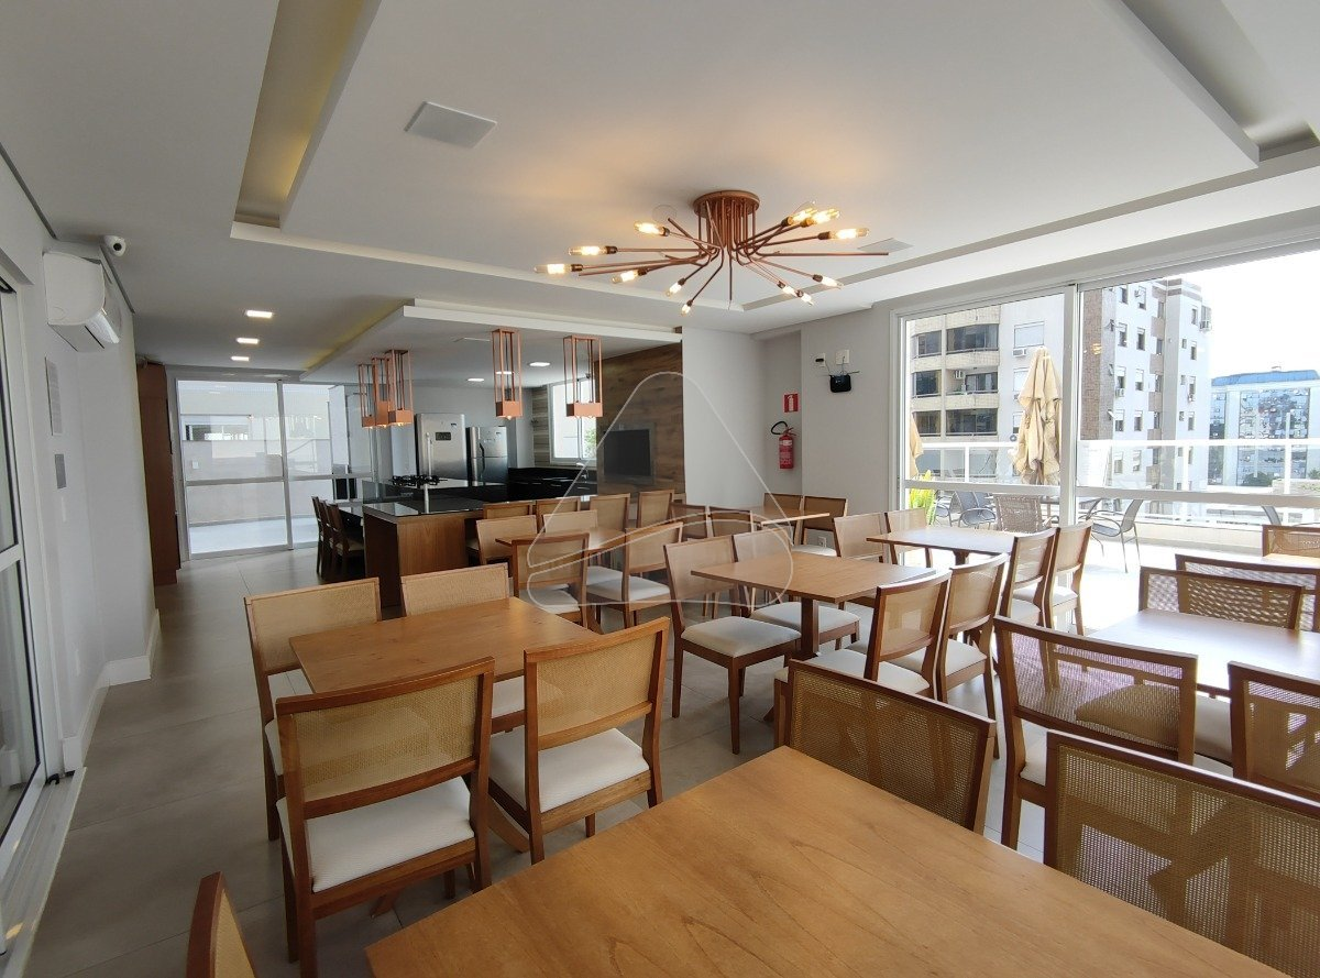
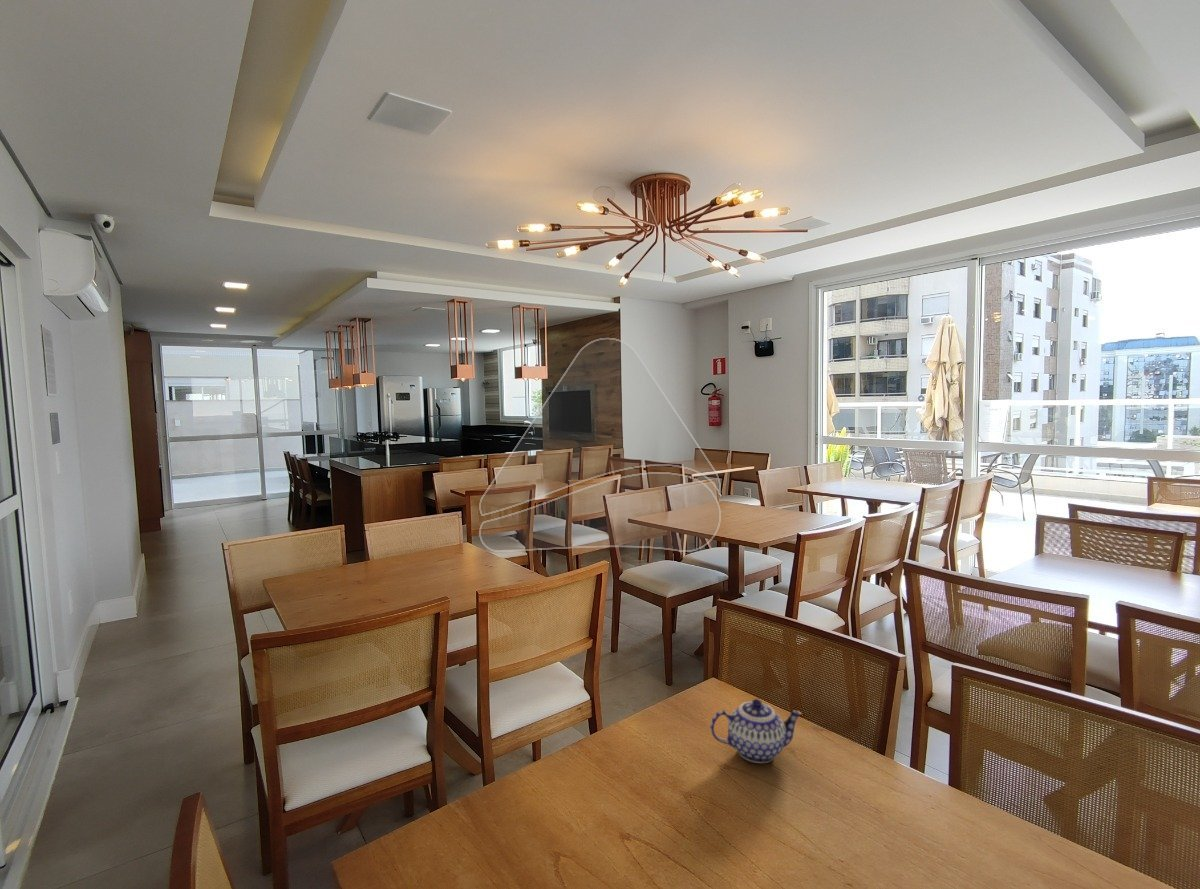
+ teapot (756, 726)
